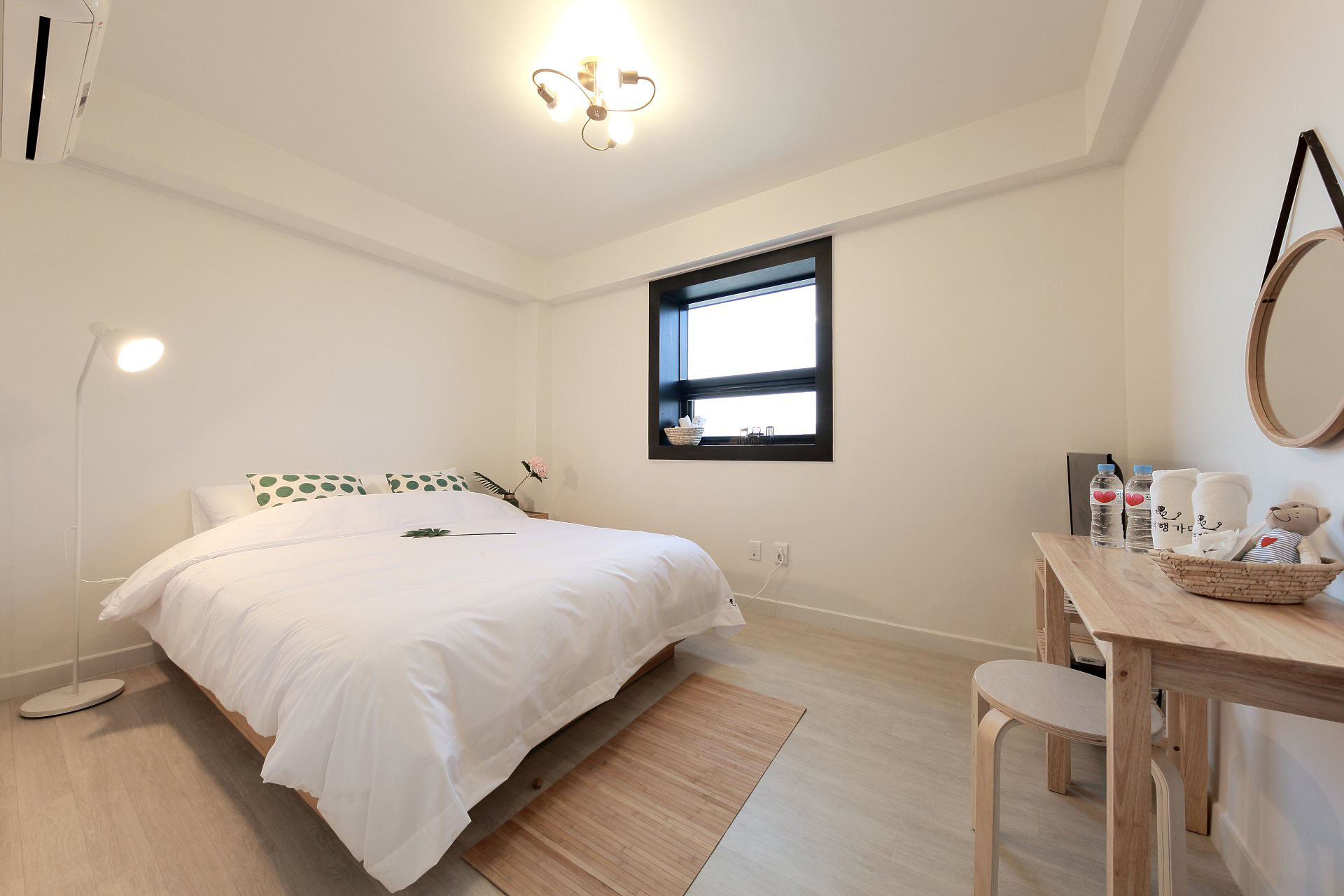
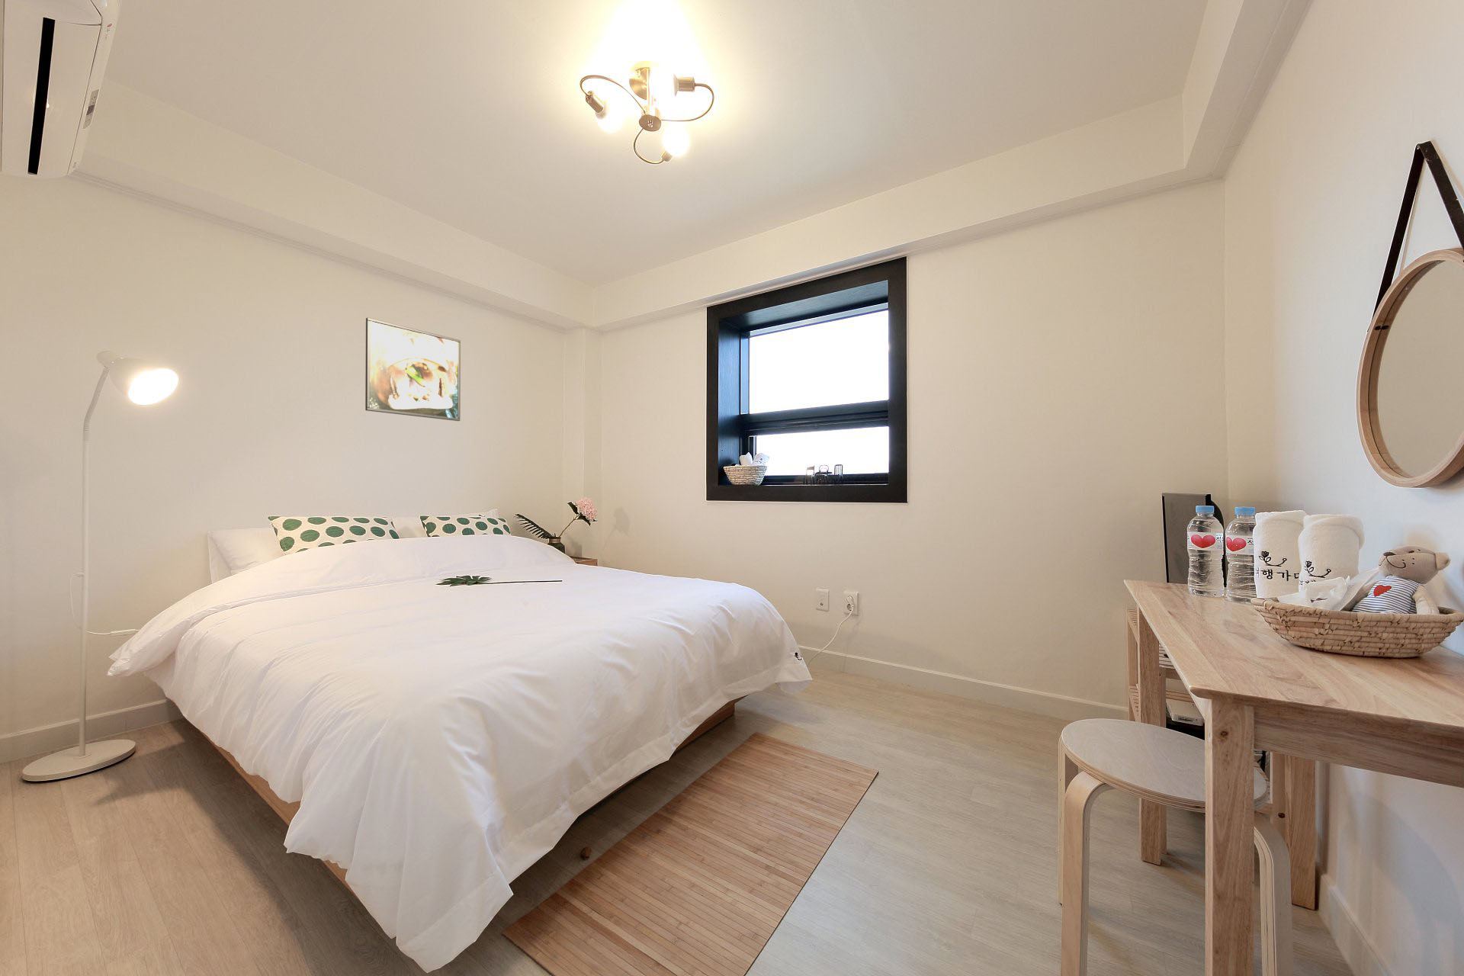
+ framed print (416, 373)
